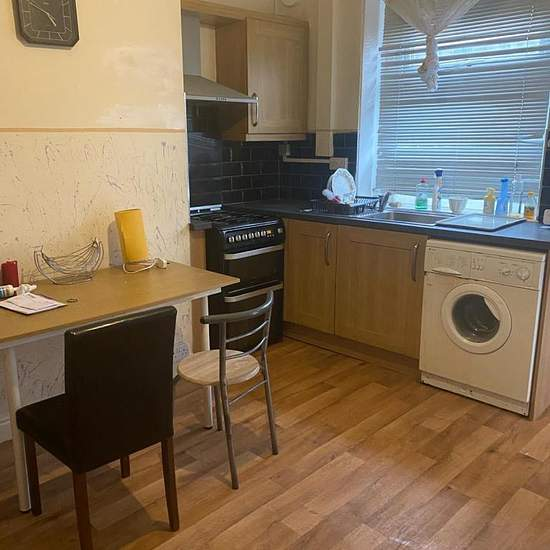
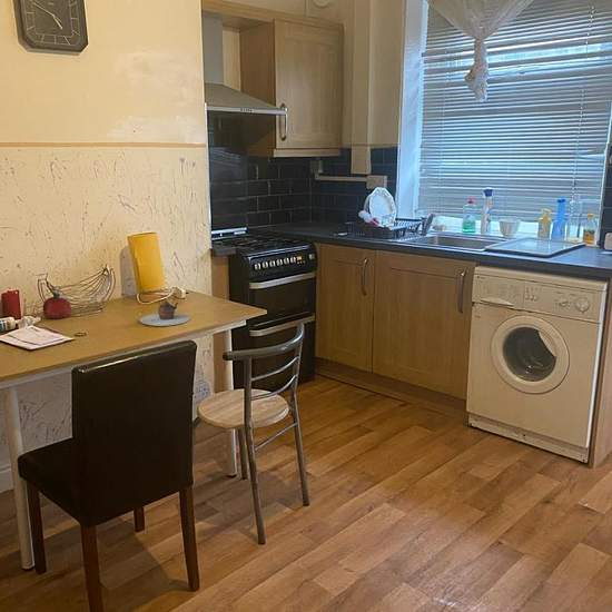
+ fruit (56, 304)
+ teapot (165, 307)
